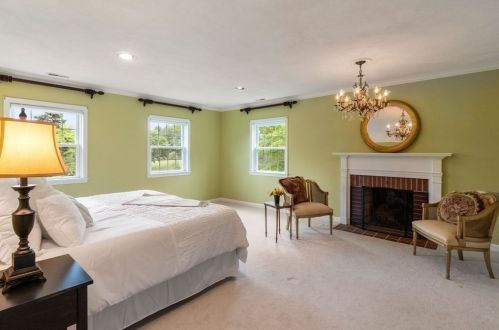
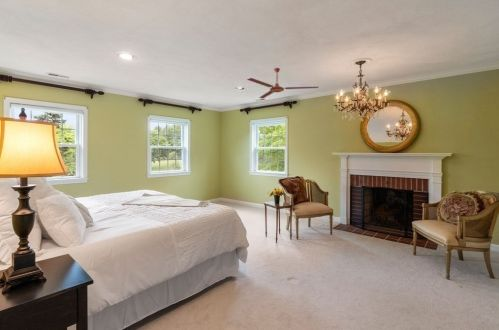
+ ceiling fan (277, 80)
